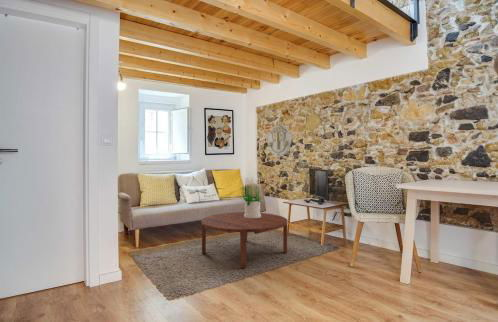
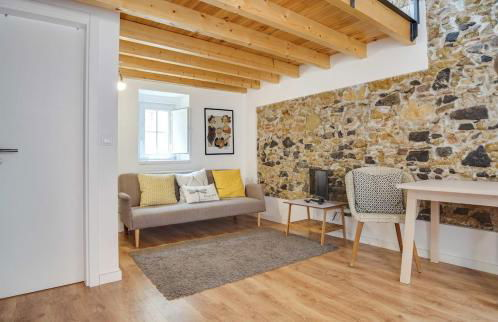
- wall decoration (278, 140)
- potted plant (250, 200)
- coffee table (244, 236)
